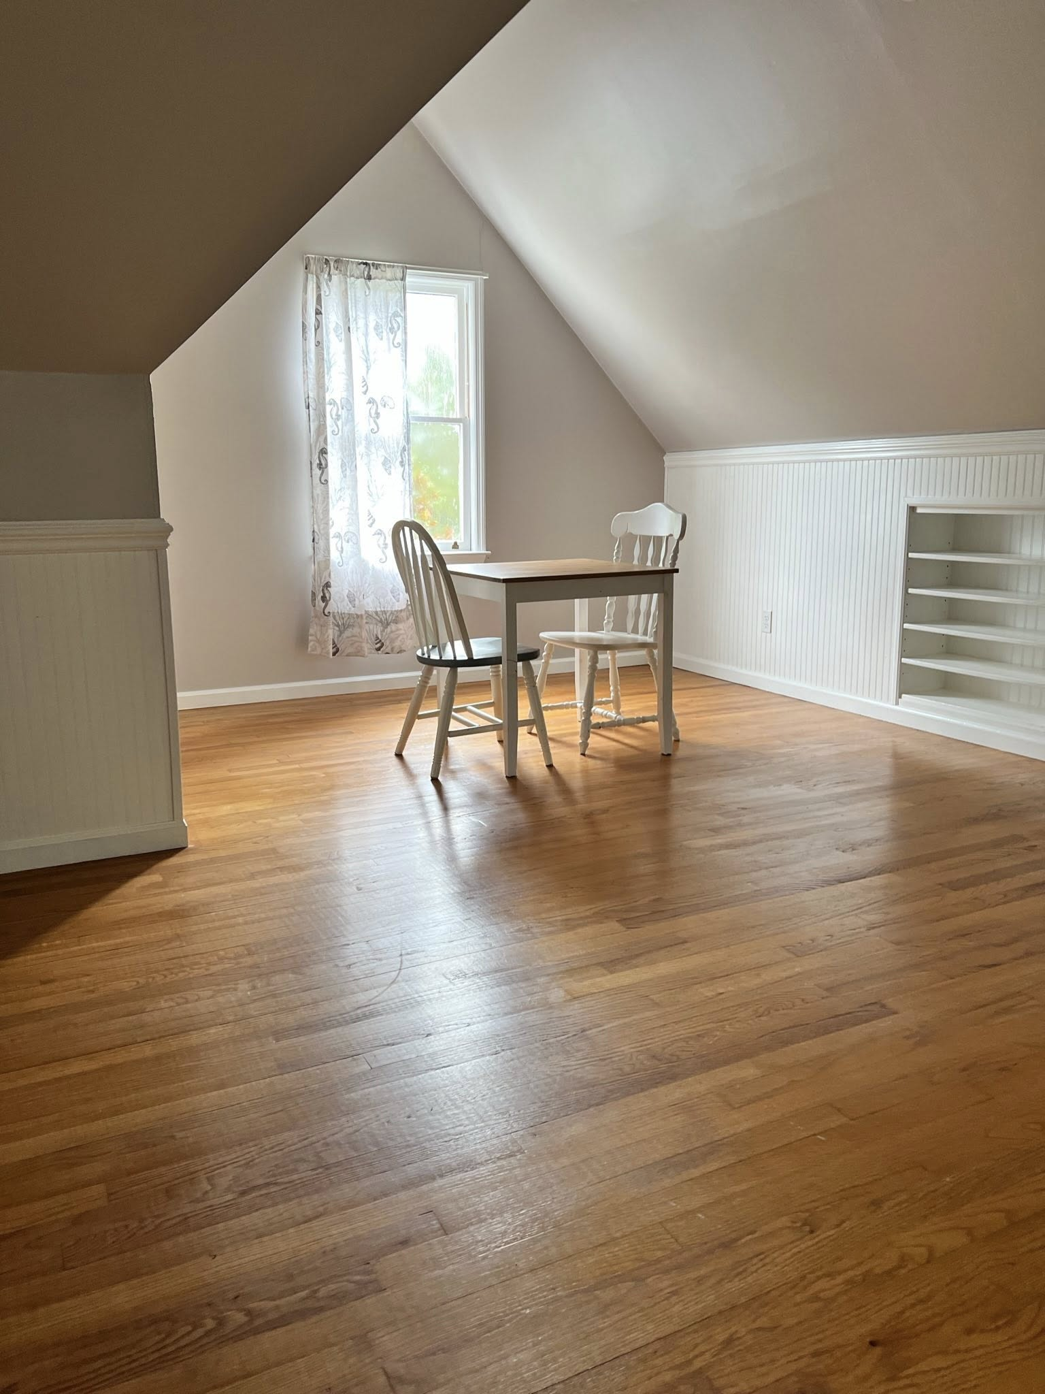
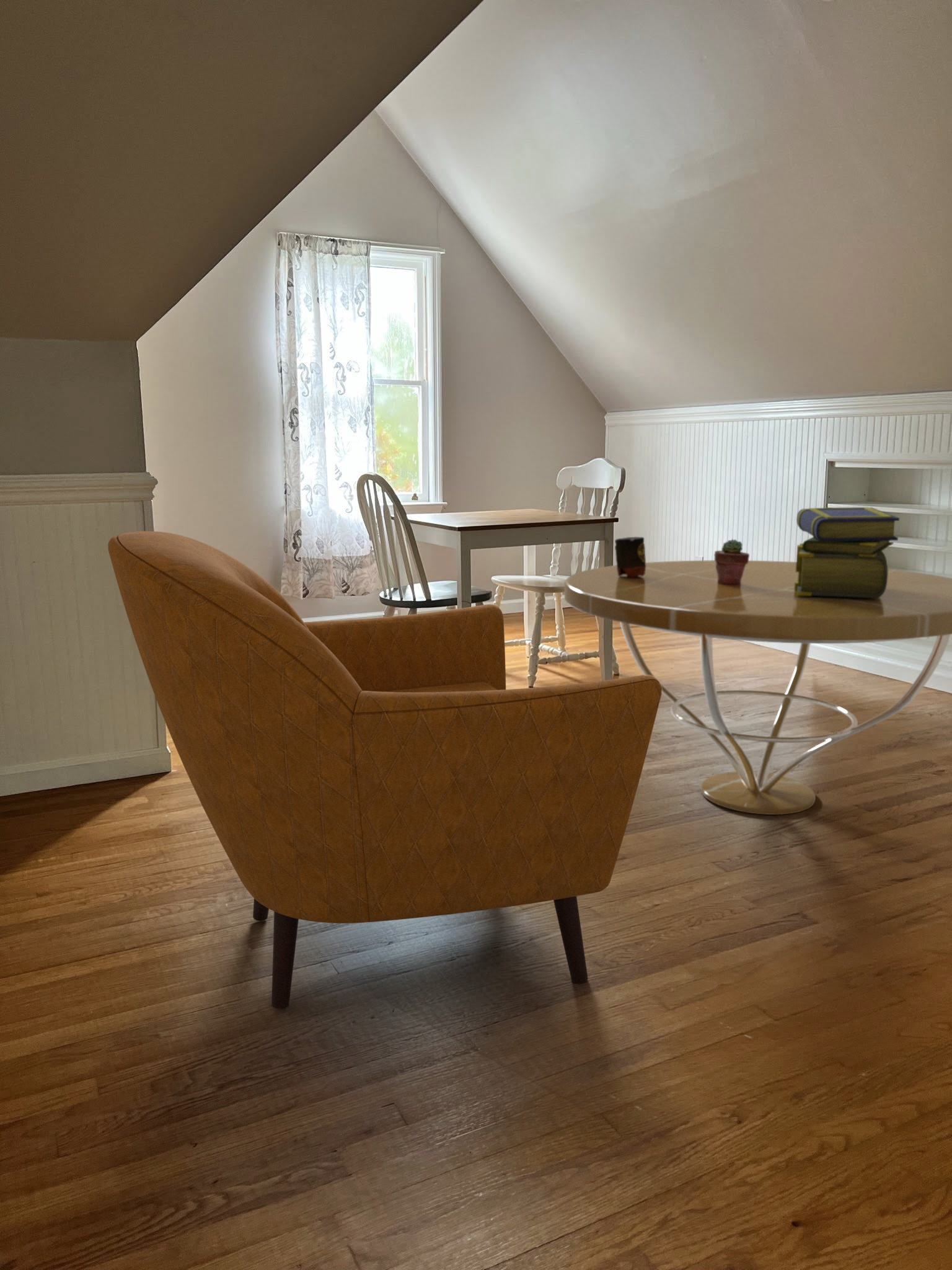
+ armchair (359, 744)
+ mug (632, 556)
+ potted succulent (731, 561)
+ stack of books (845, 550)
+ coffee table (762, 691)
